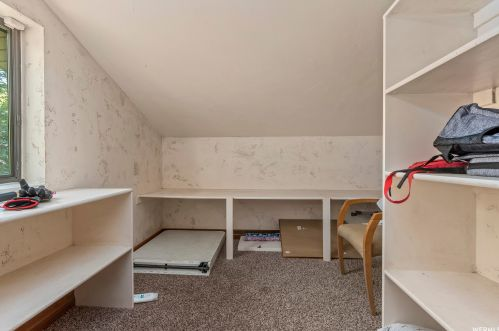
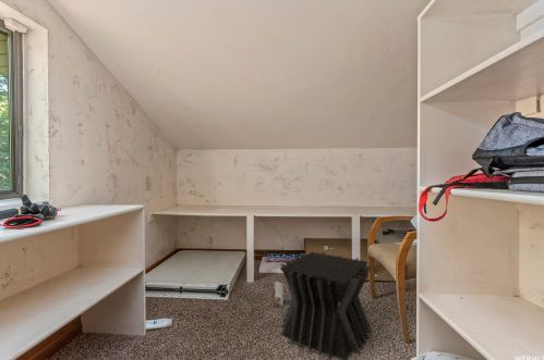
+ side table (311, 293)
